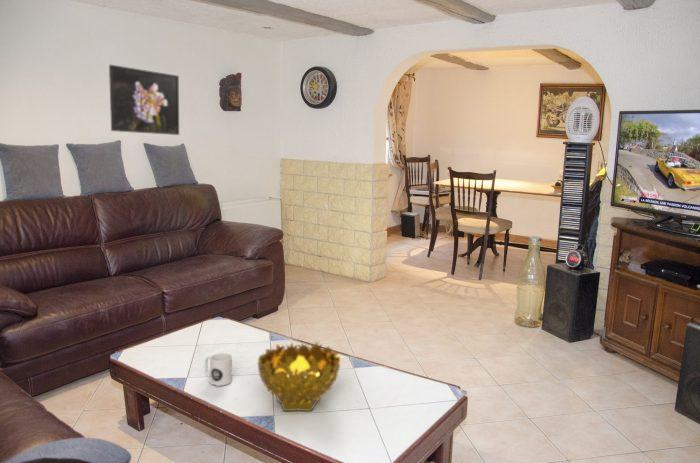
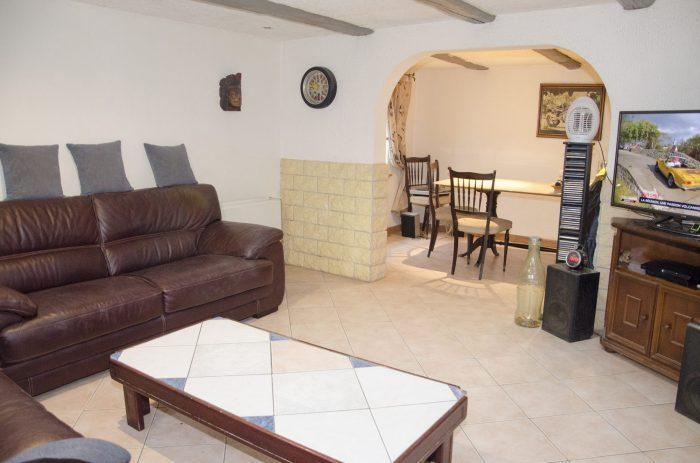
- mug (217, 368)
- decorative bowl (299, 376)
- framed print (146, 102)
